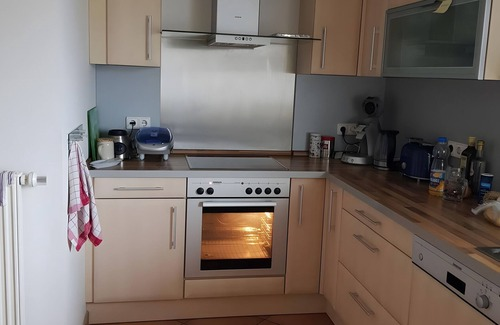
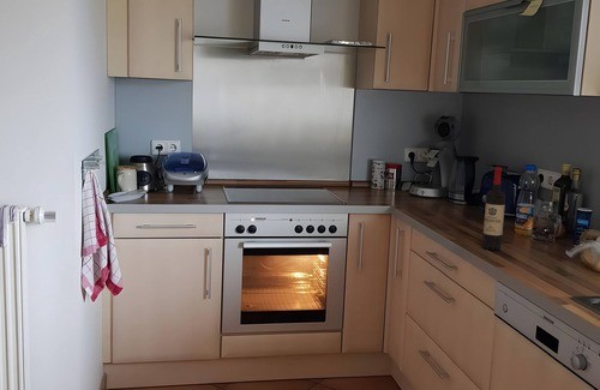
+ wine bottle (494, 208)
